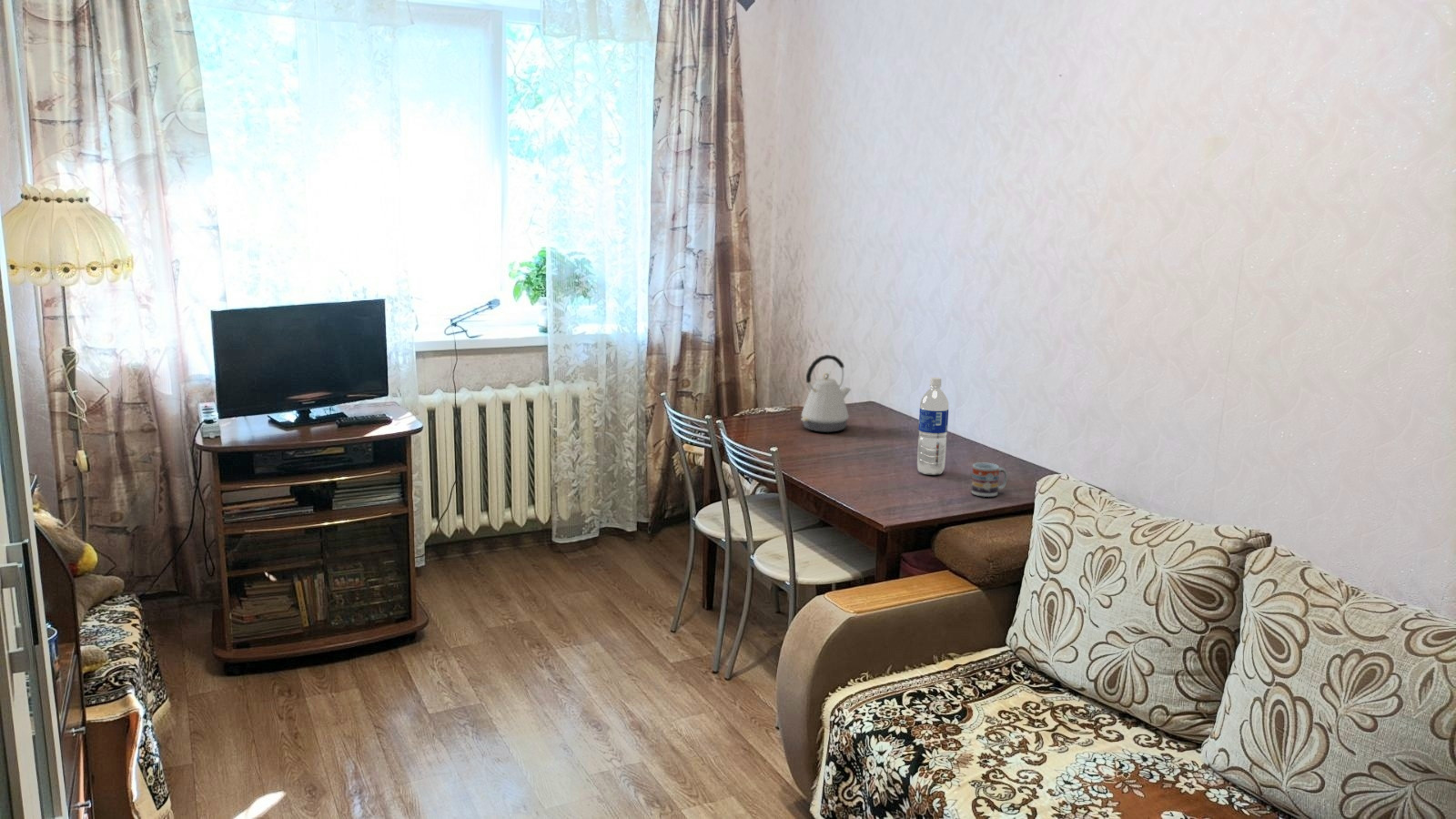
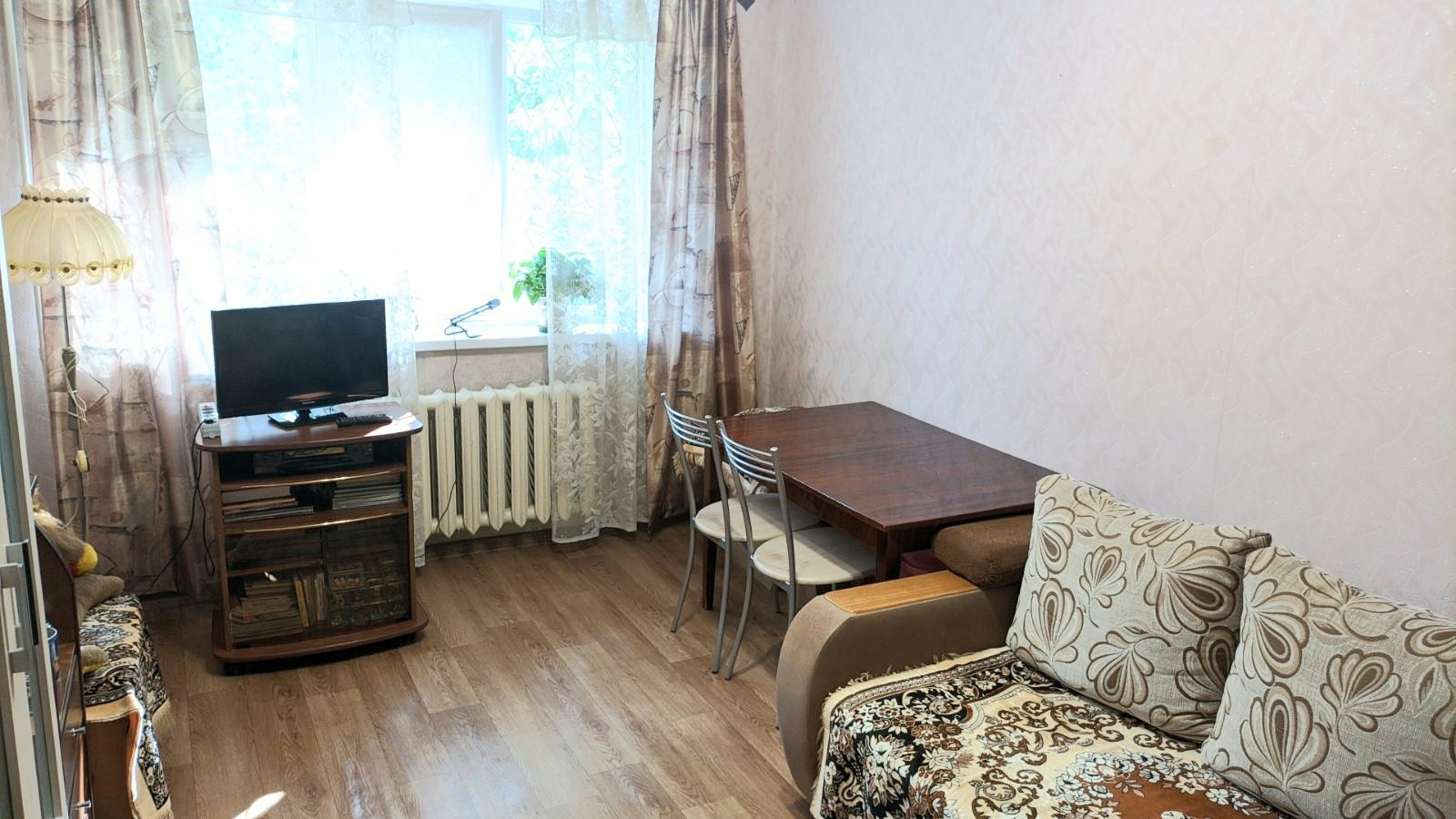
- cup (989, 479)
- kettle (827, 391)
- water bottle (933, 426)
